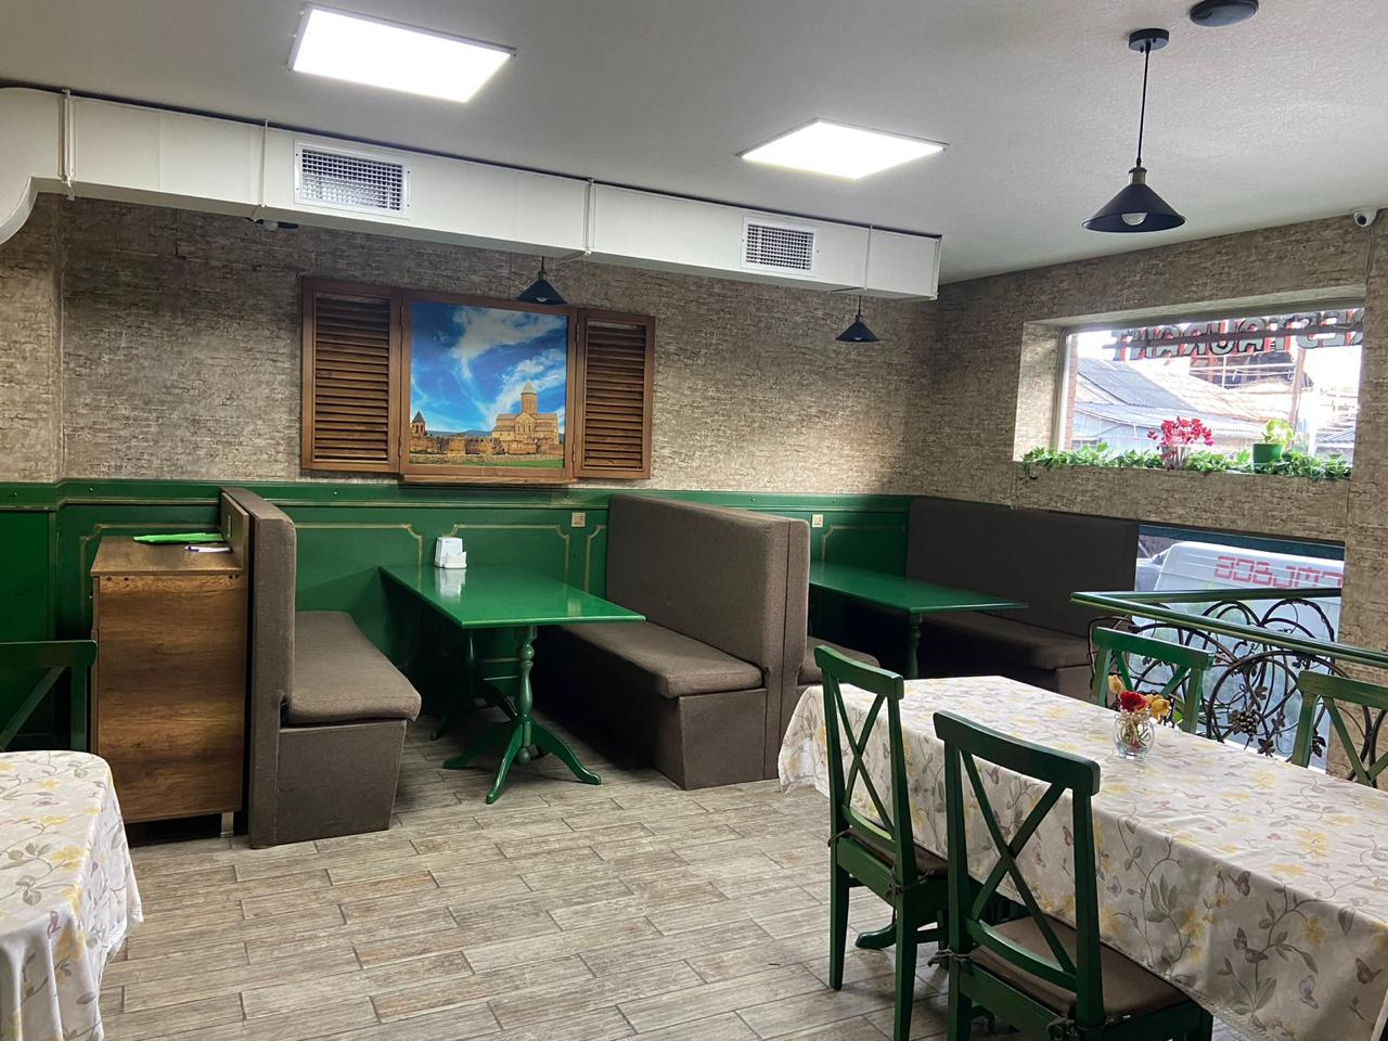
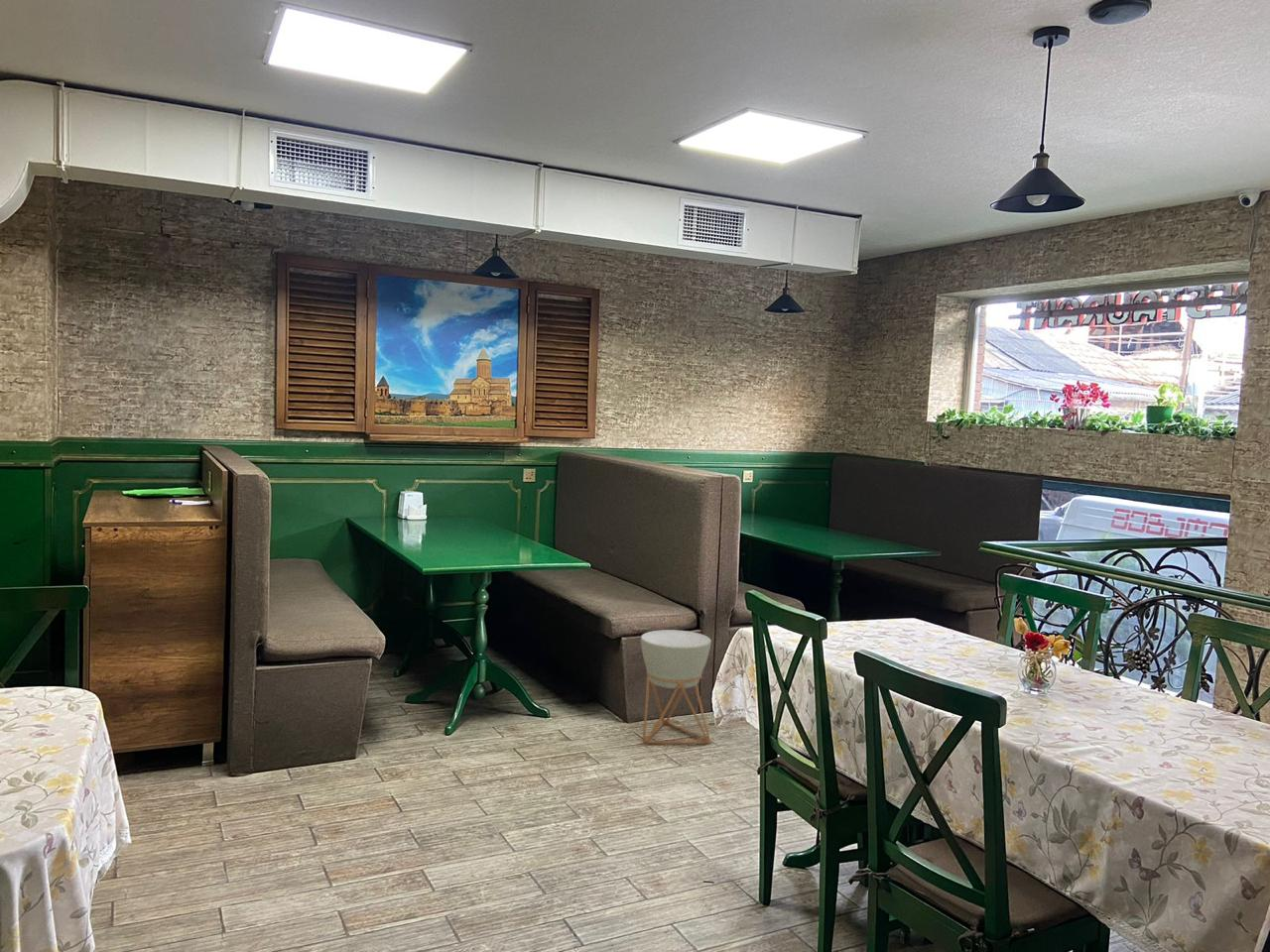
+ planter (673, 687)
